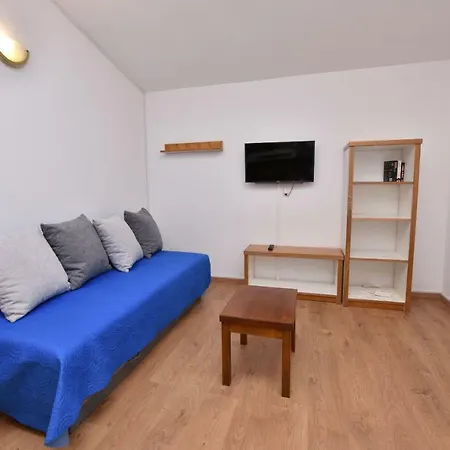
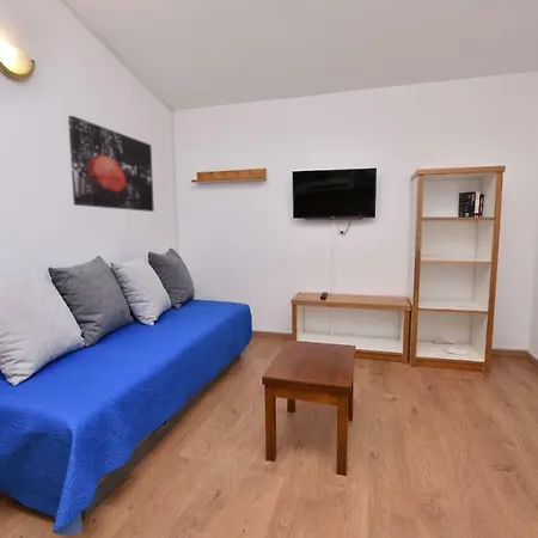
+ wall art (117, 171)
